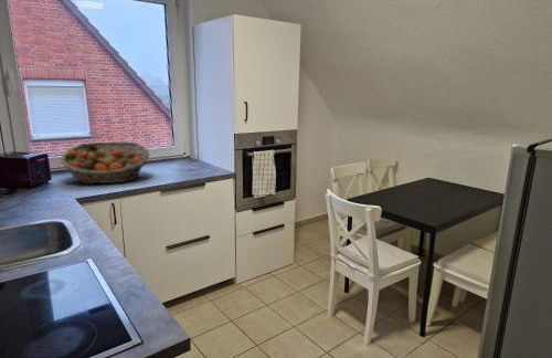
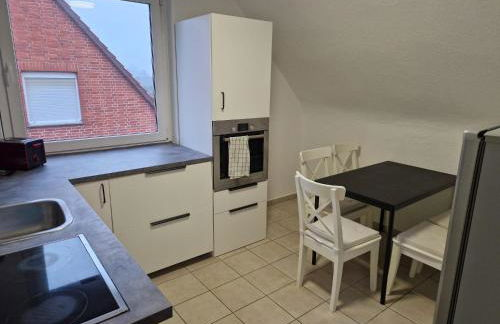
- fruit basket (107, 161)
